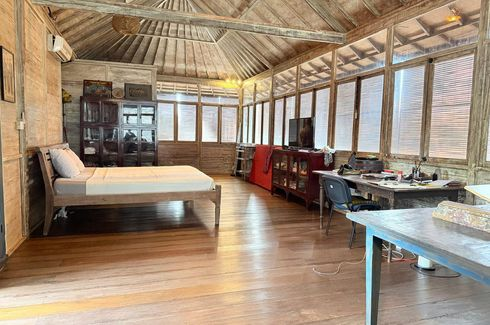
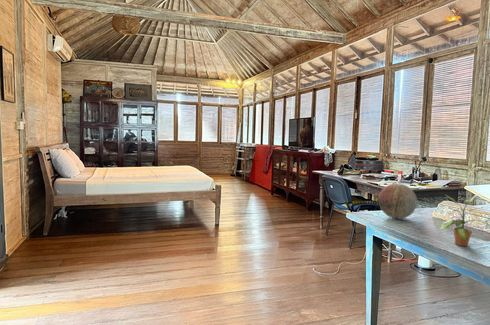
+ potted plant (463, 217)
+ decorative orb (397, 200)
